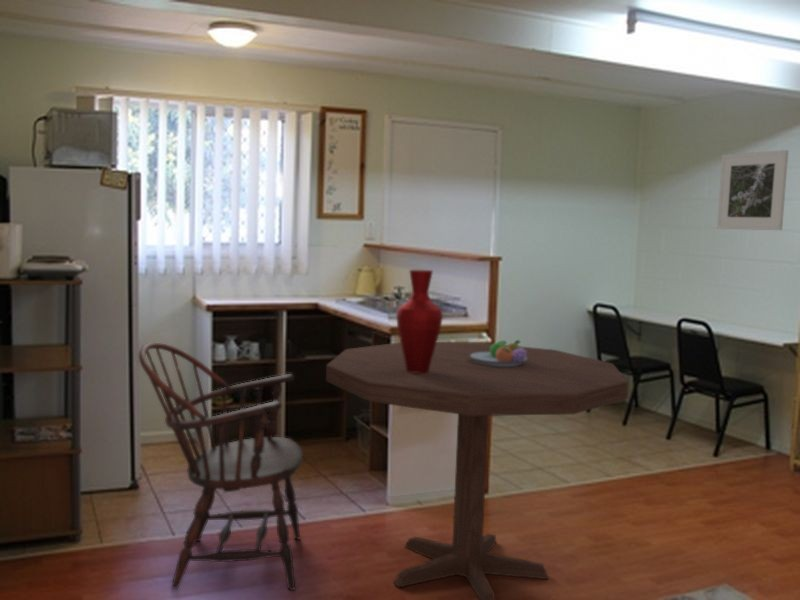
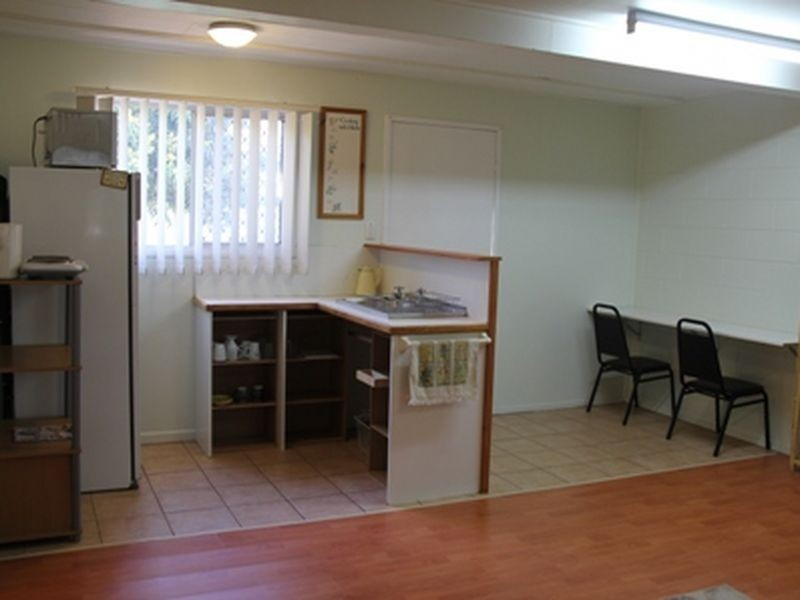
- dining table (470, 468)
- vase (419, 320)
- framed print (751, 191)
- chair (222, 455)
- fruit bowl (500, 350)
